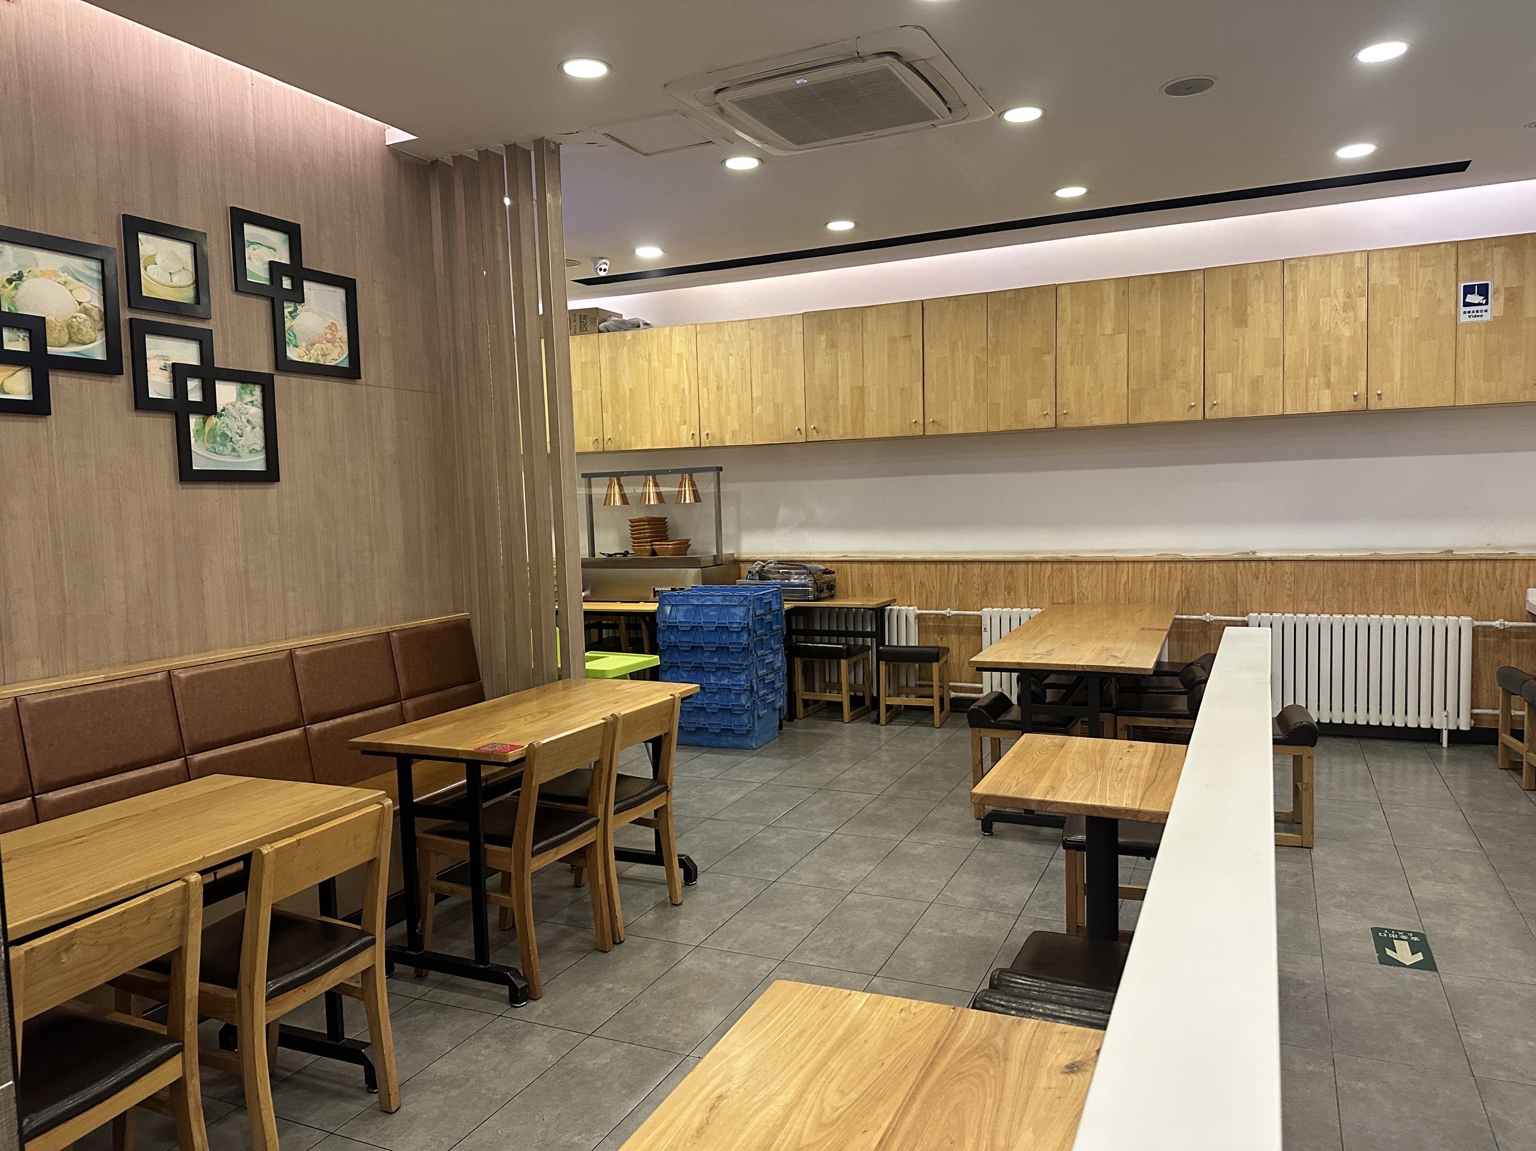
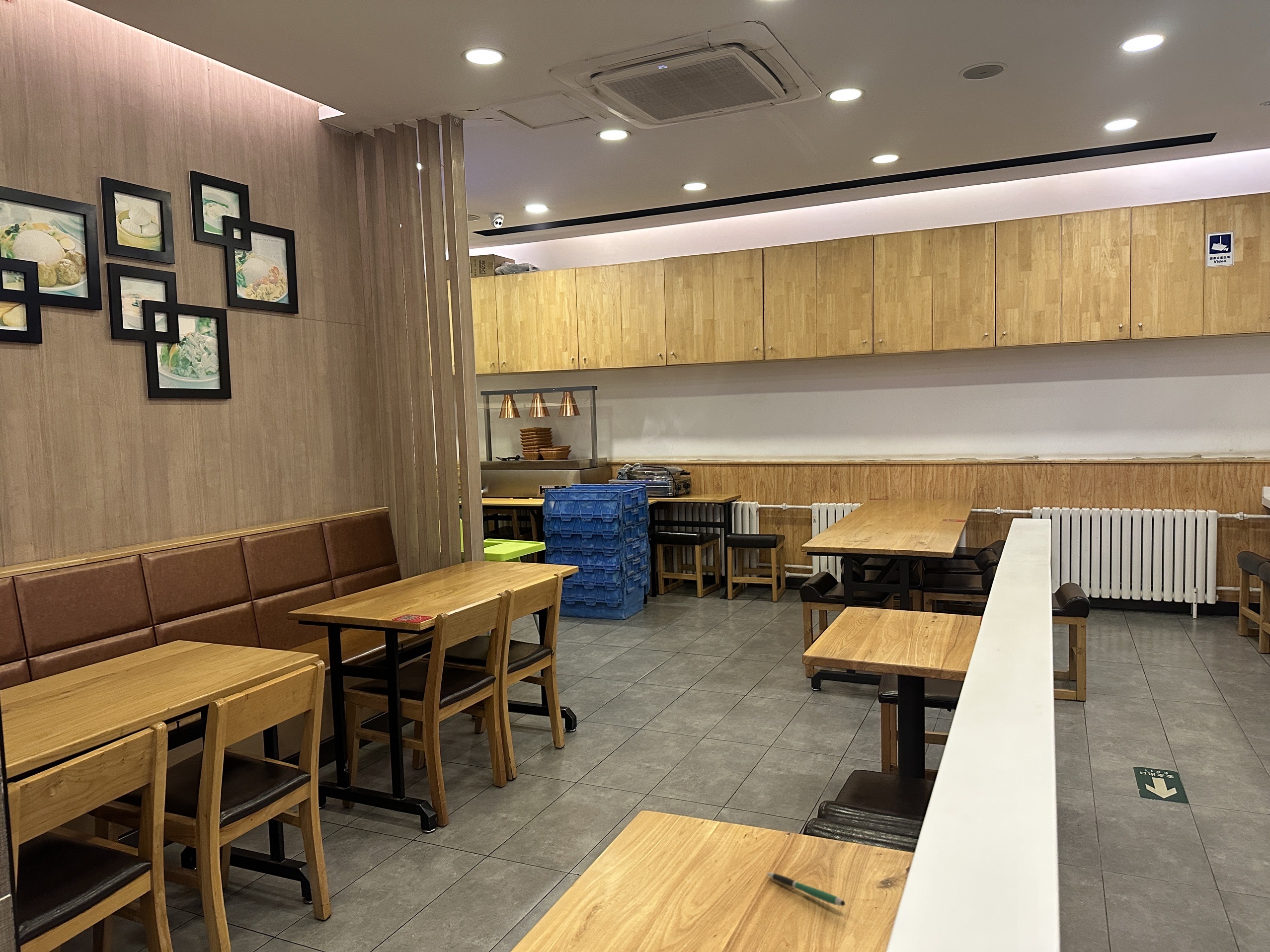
+ pen (804, 887)
